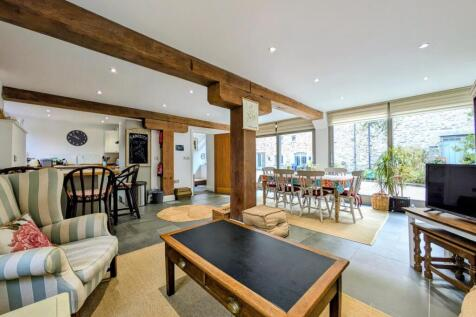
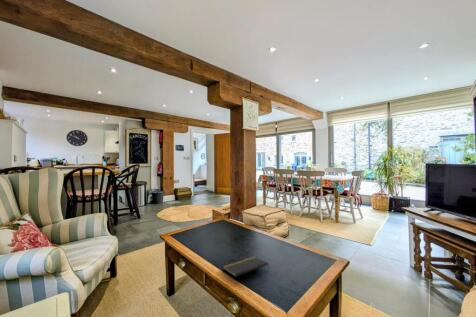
+ notepad (245, 265)
